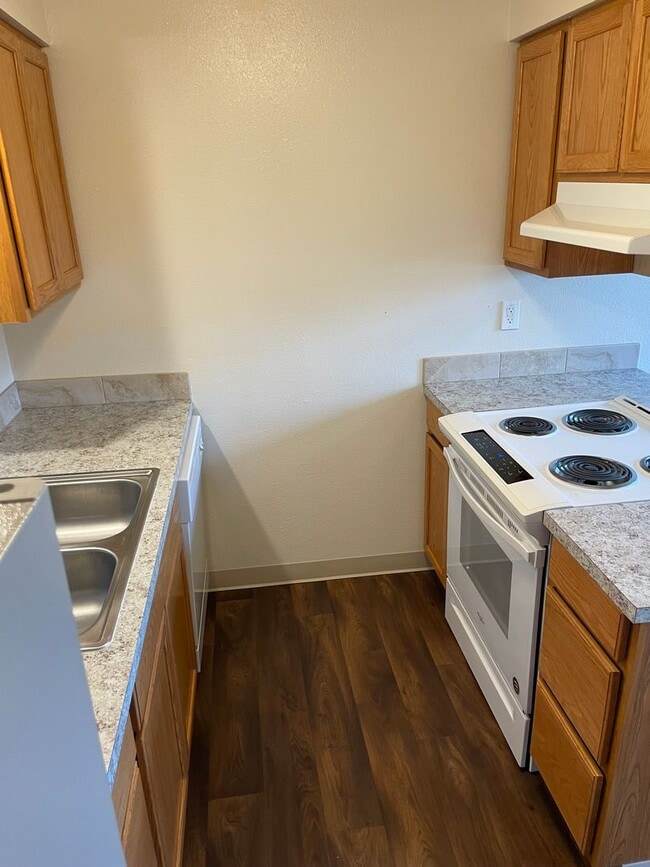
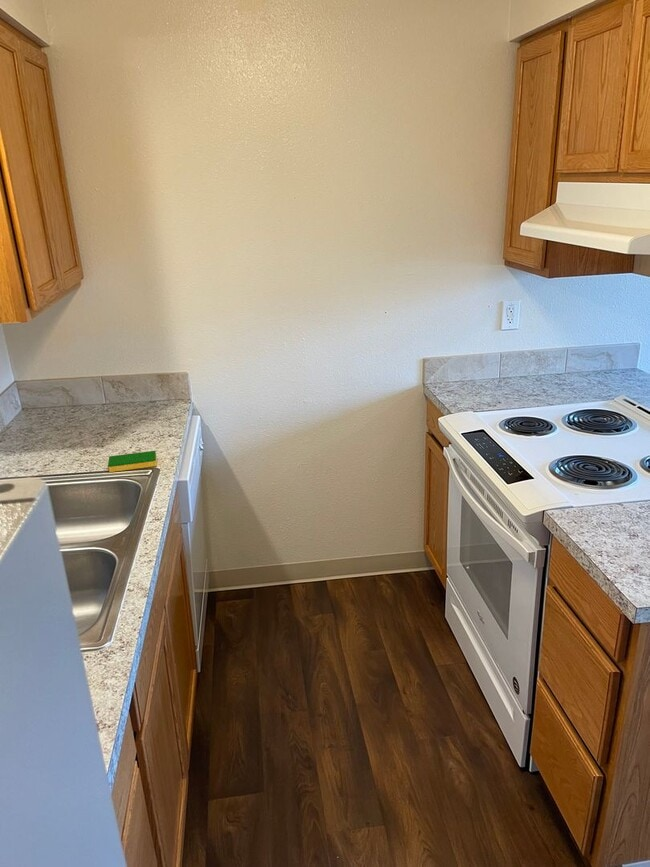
+ dish sponge (132, 461)
